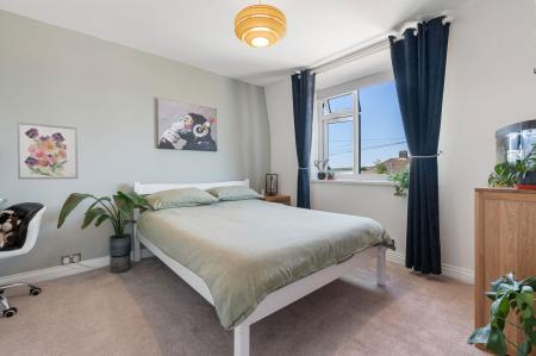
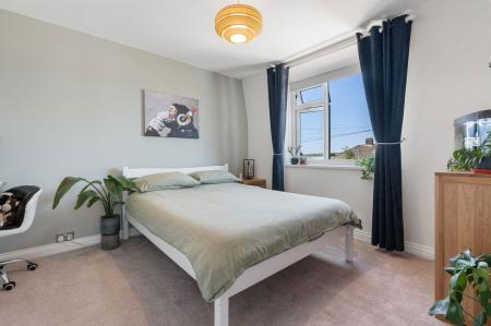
- wall art (49, 151)
